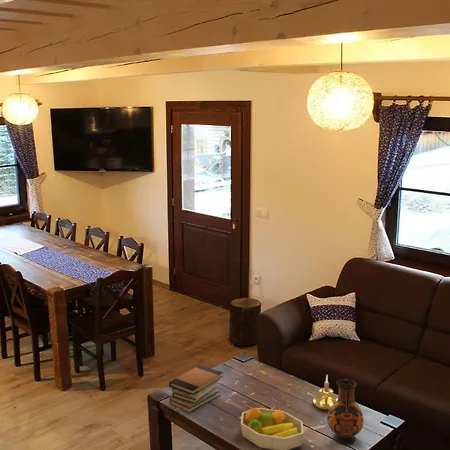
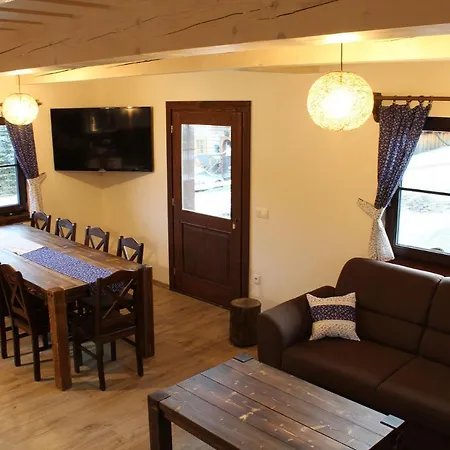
- candle holder (325, 390)
- fruit bowl (271, 427)
- book stack (196, 388)
- vase (345, 410)
